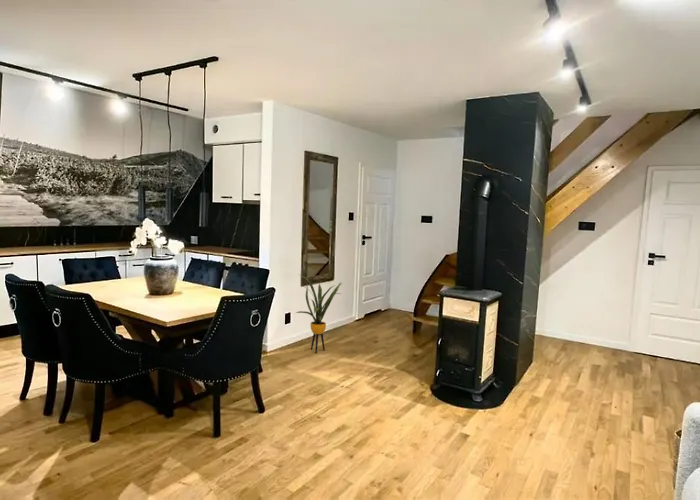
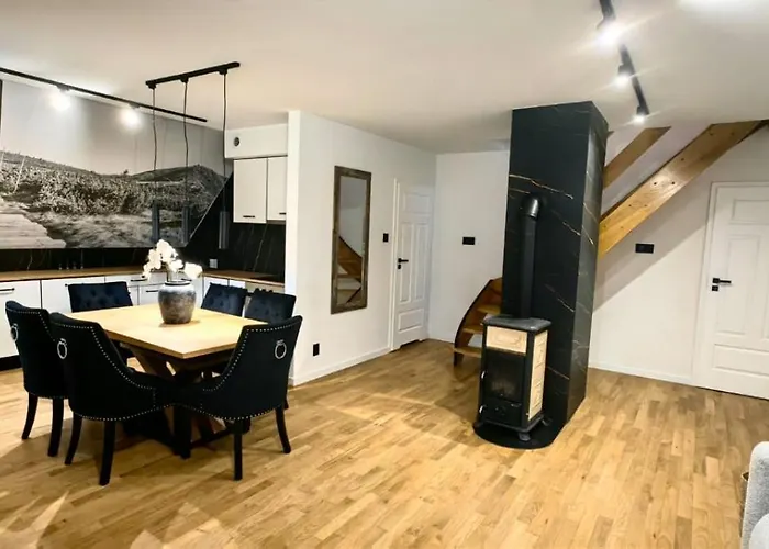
- house plant (318, 313)
